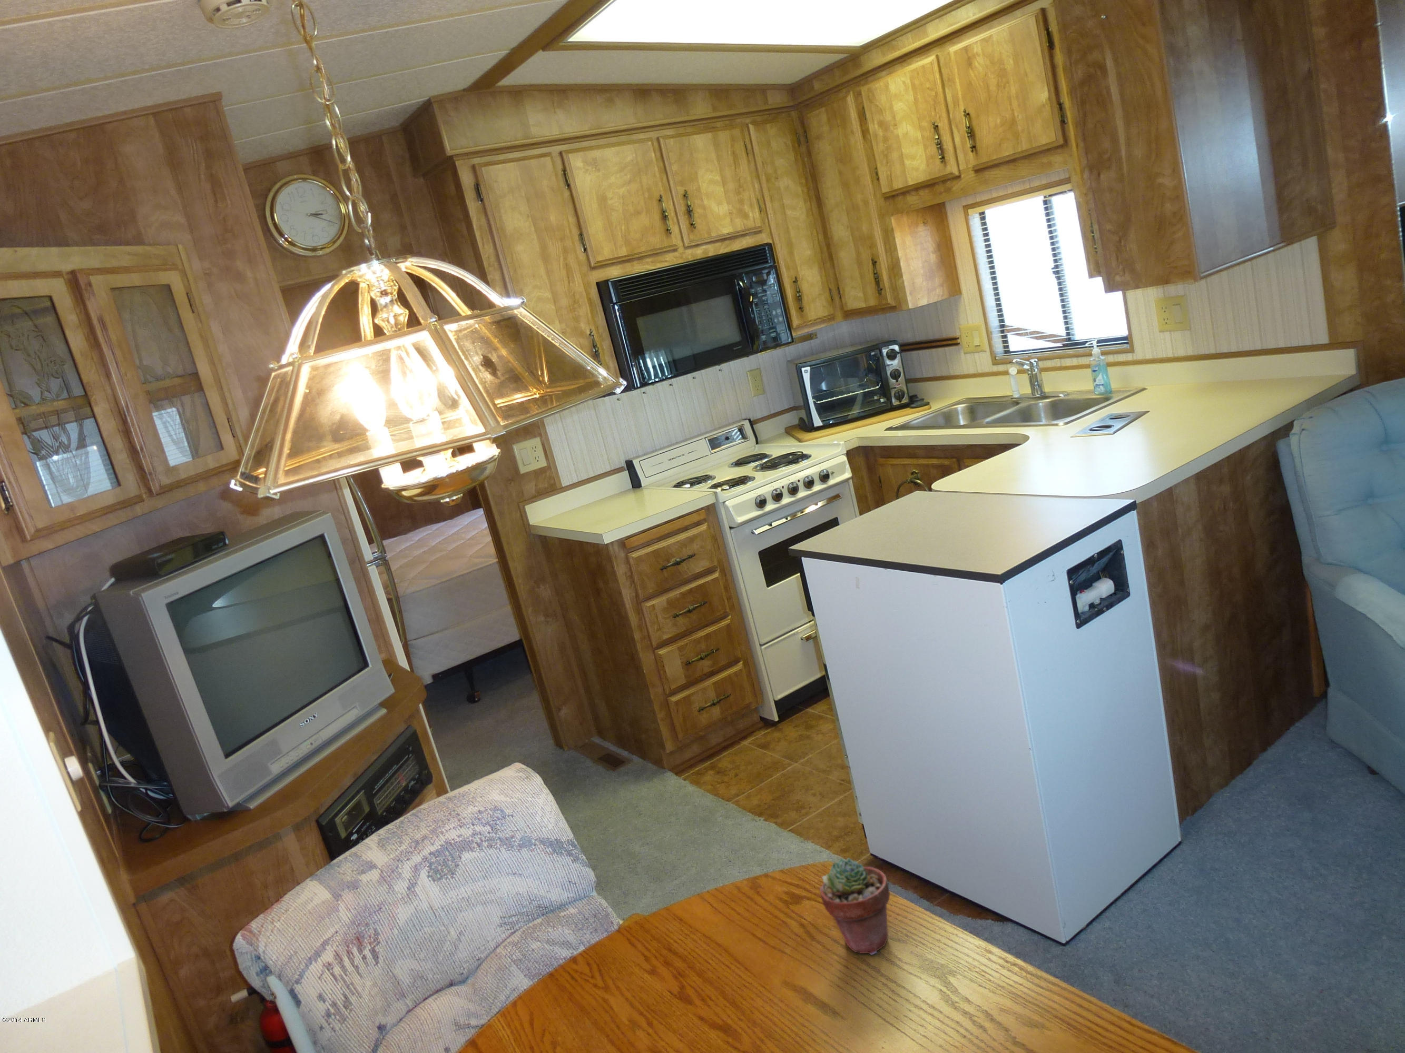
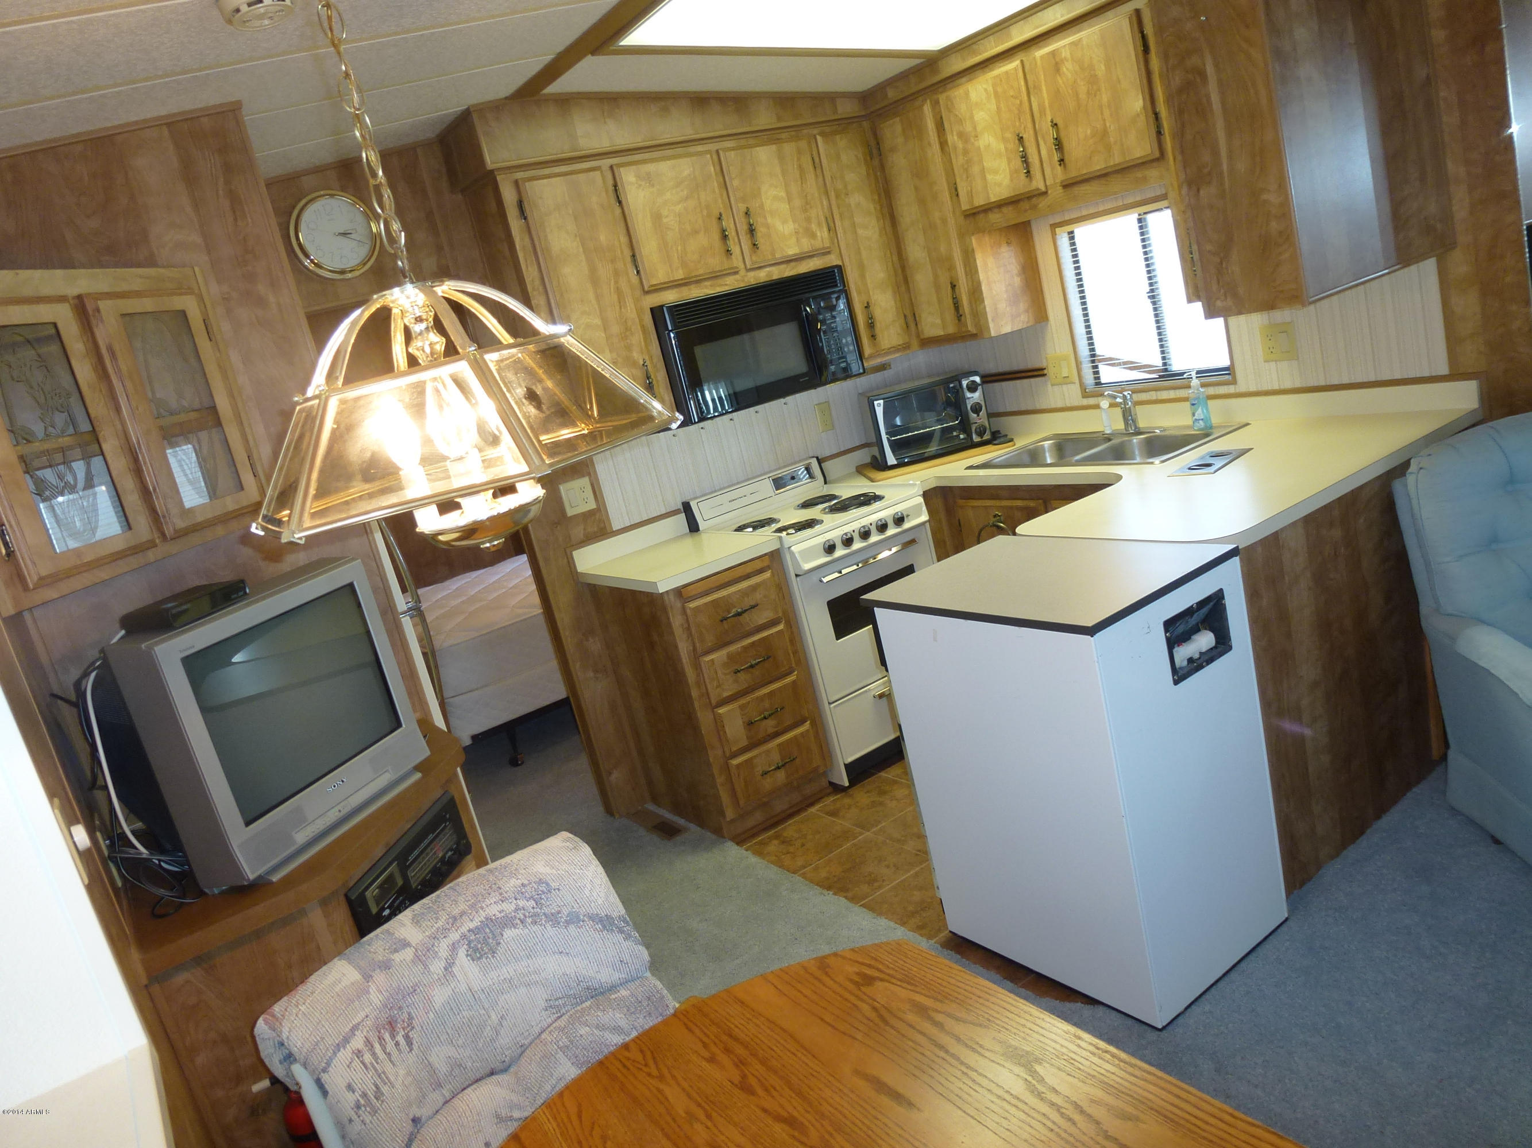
- potted succulent (856, 900)
